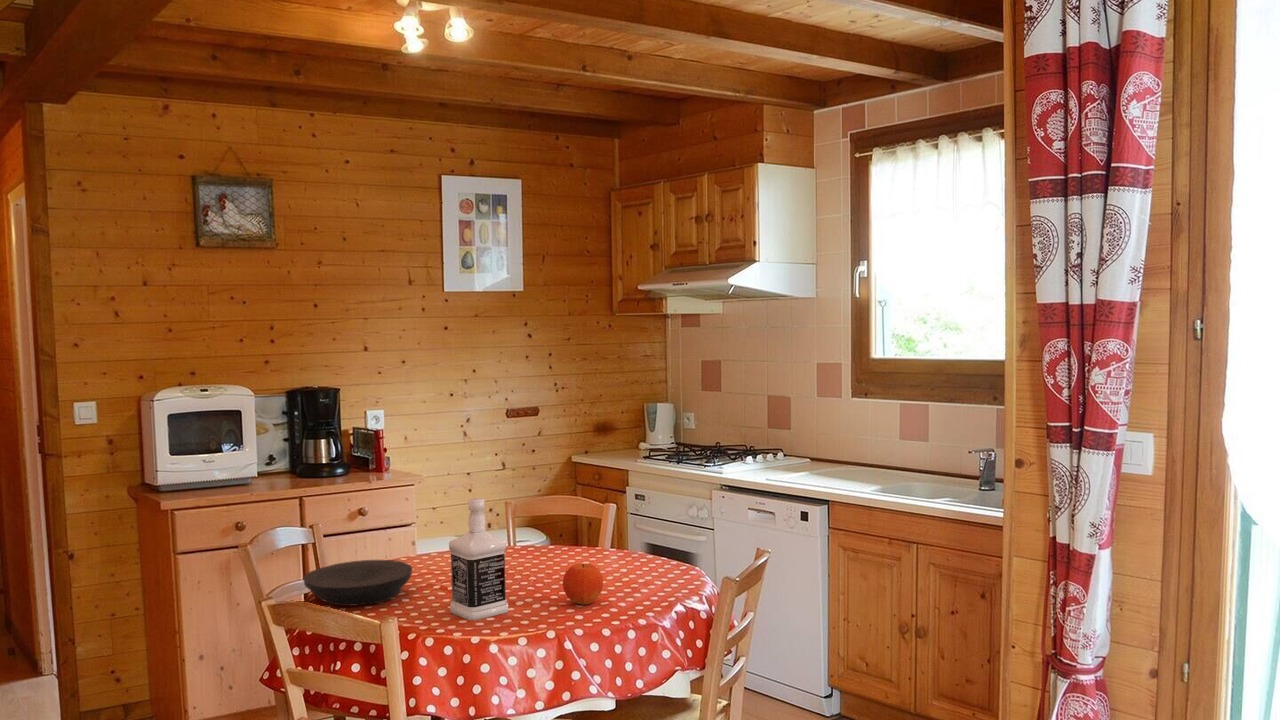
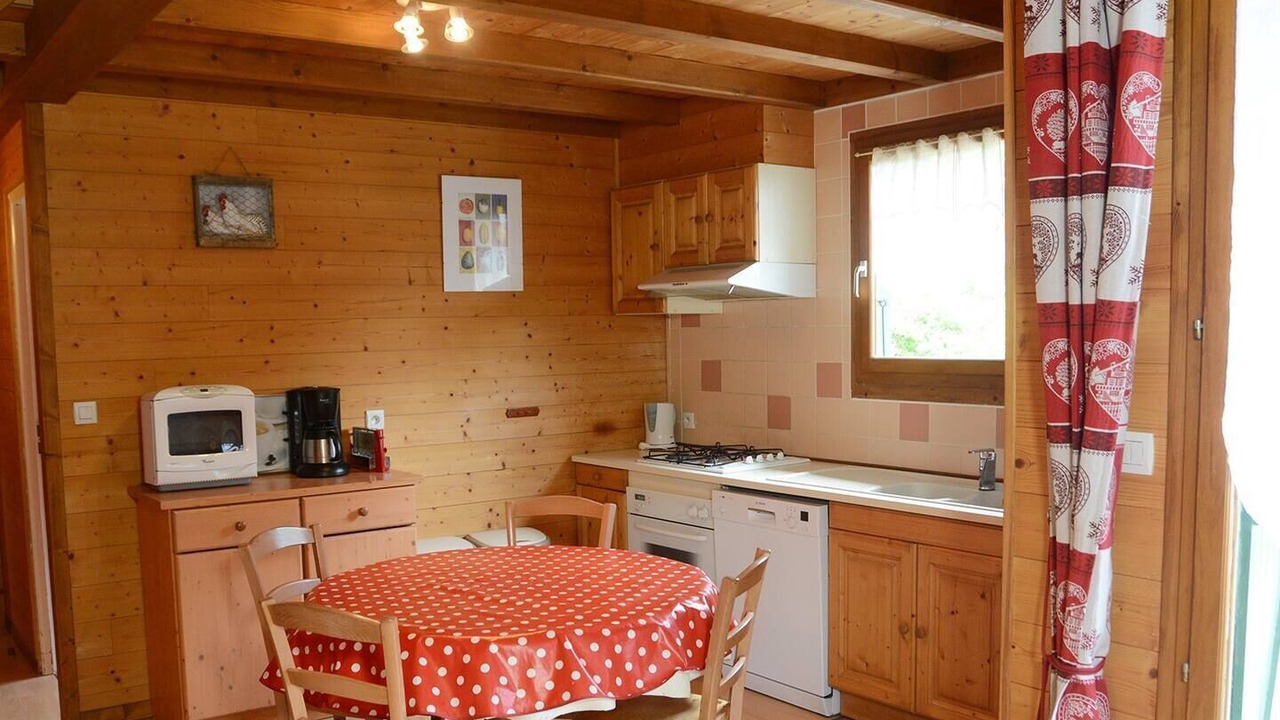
- fruit (583, 583)
- bottle (477, 555)
- plate (359, 584)
